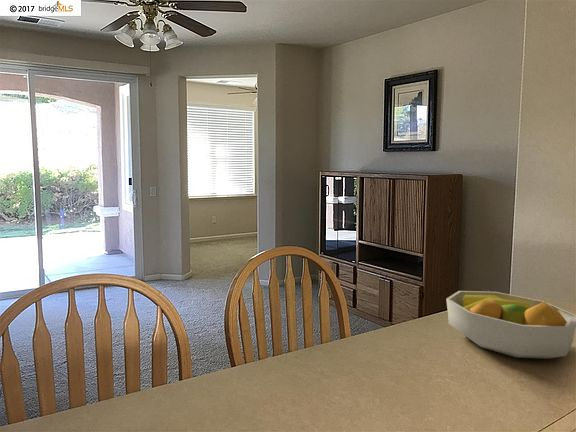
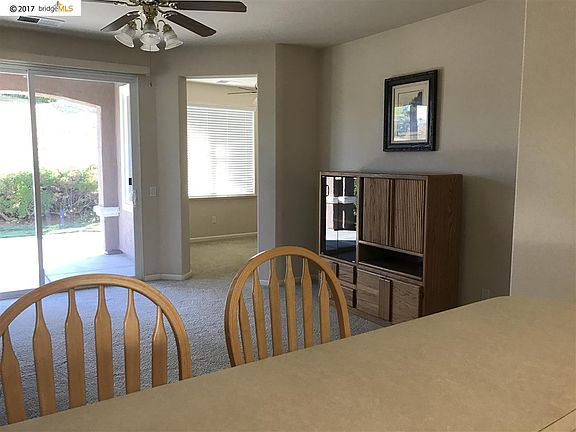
- fruit bowl (507, 316)
